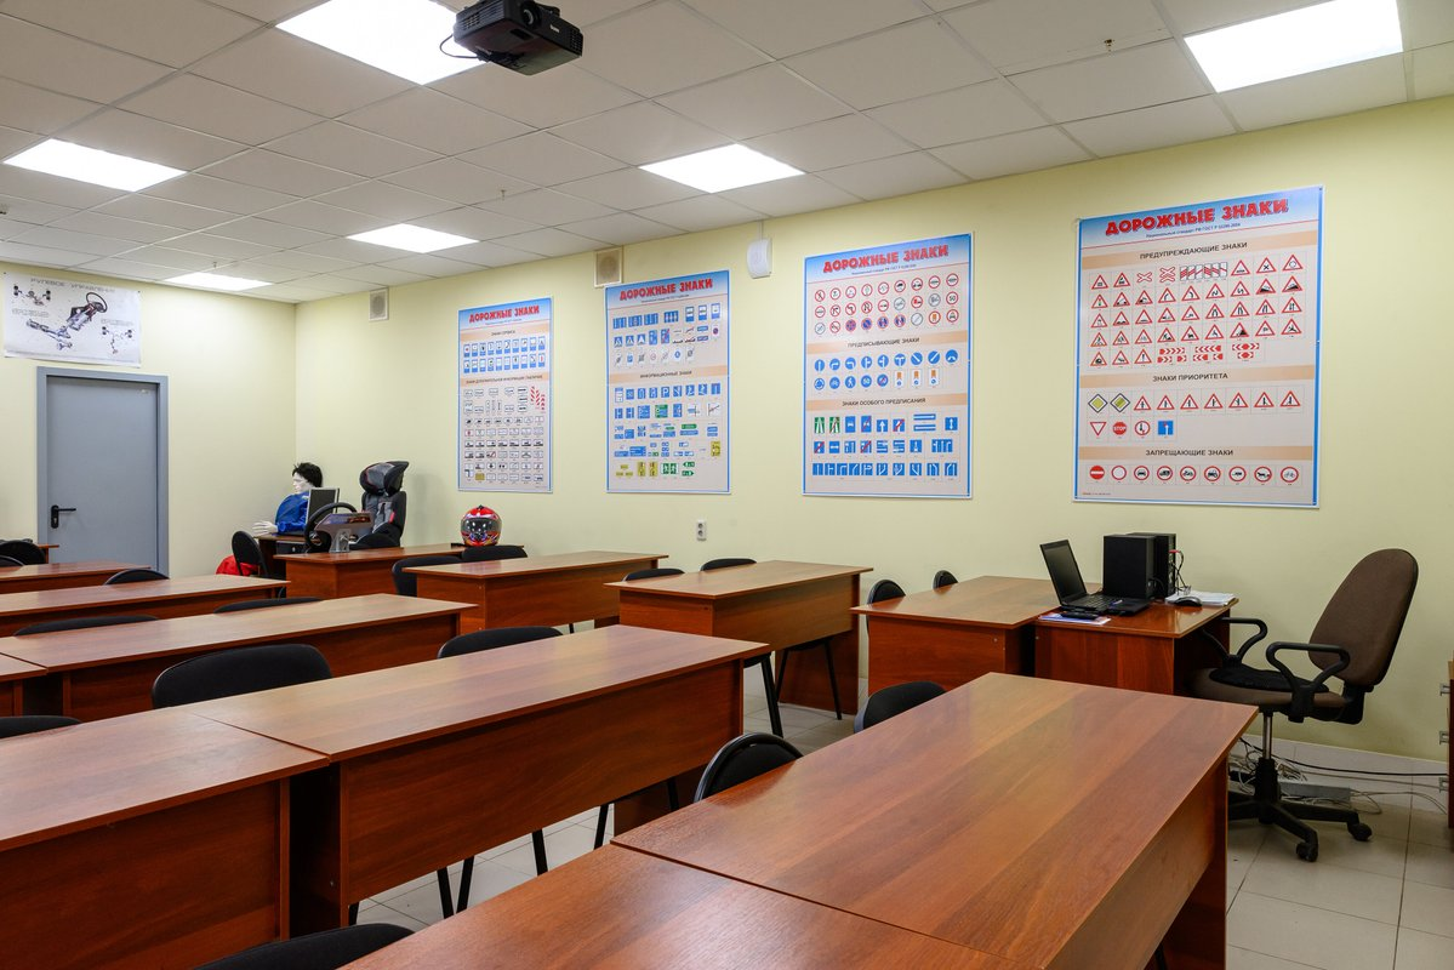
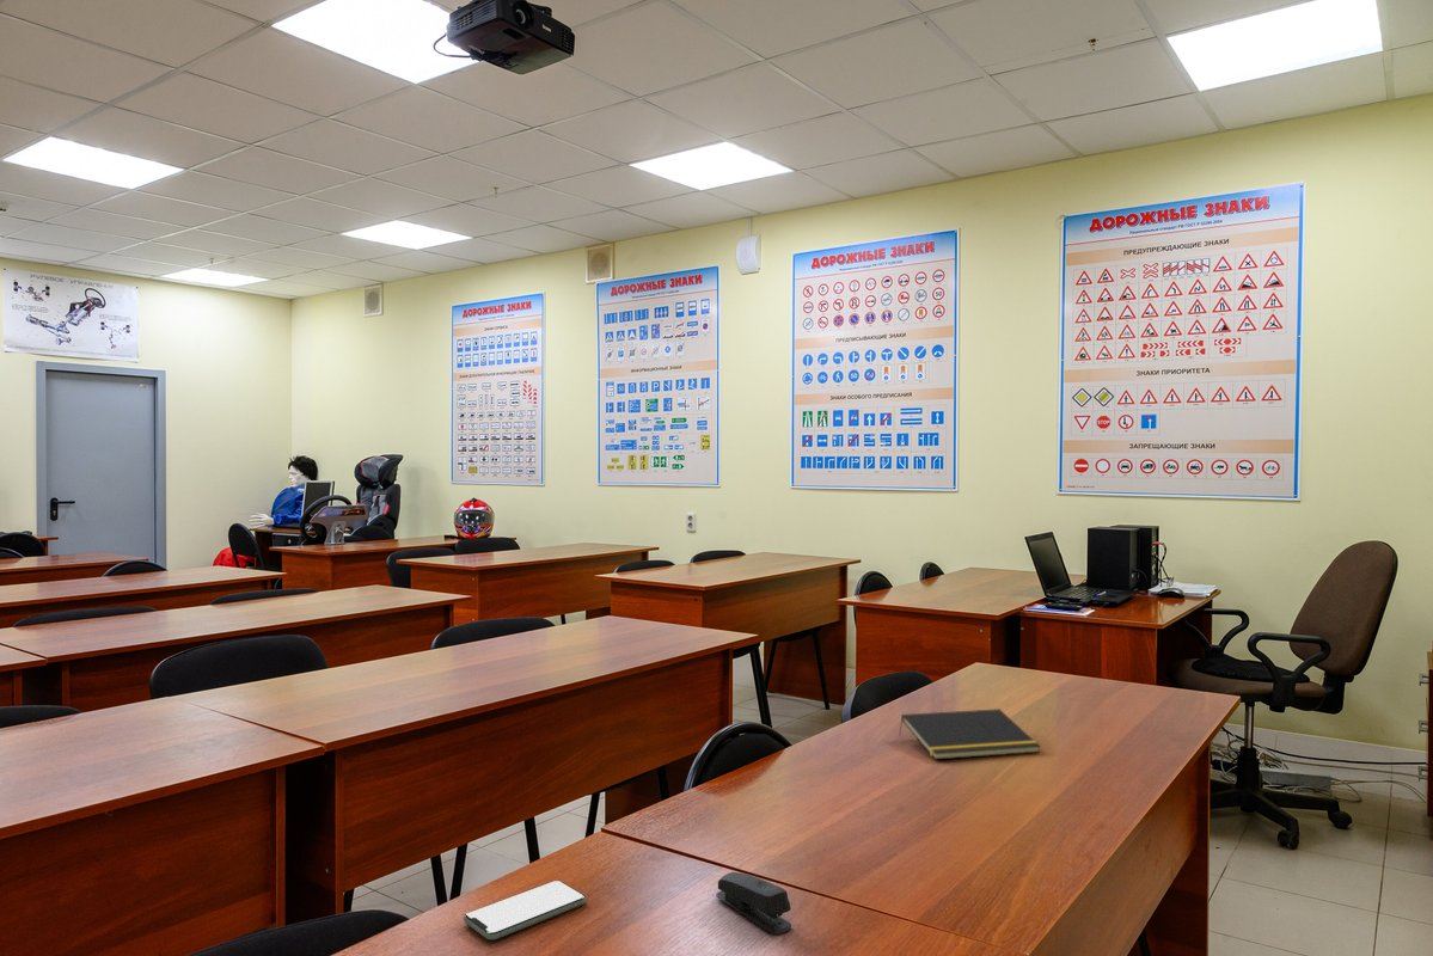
+ stapler (752, 893)
+ notepad (968, 733)
+ smartphone (526, 908)
